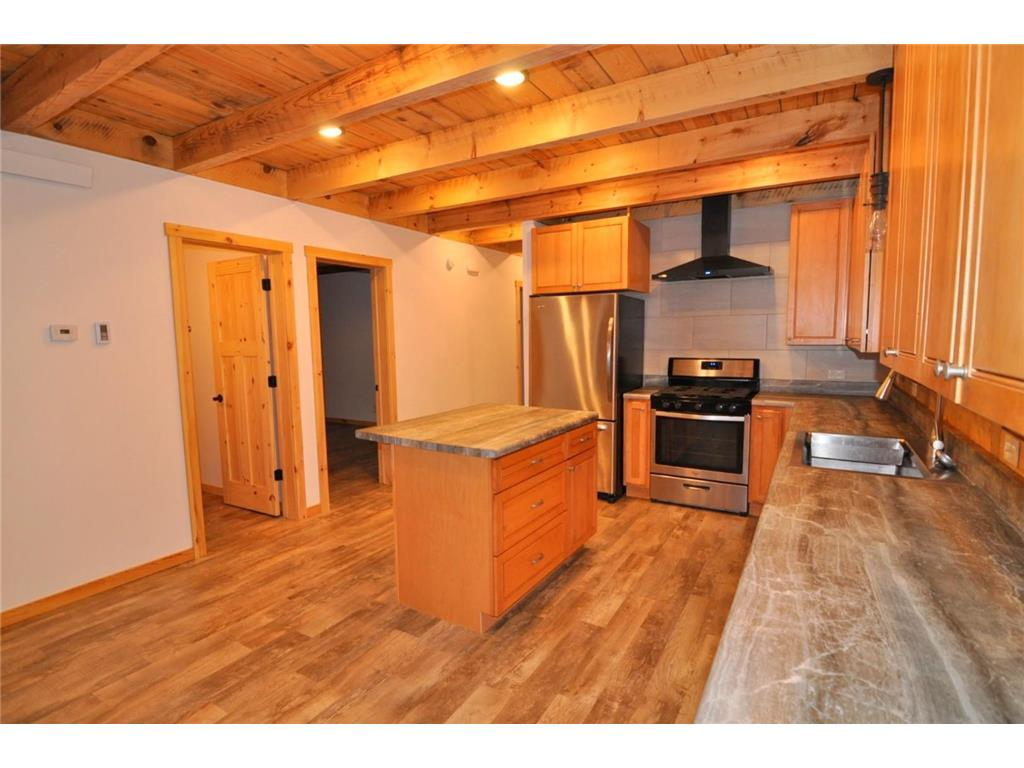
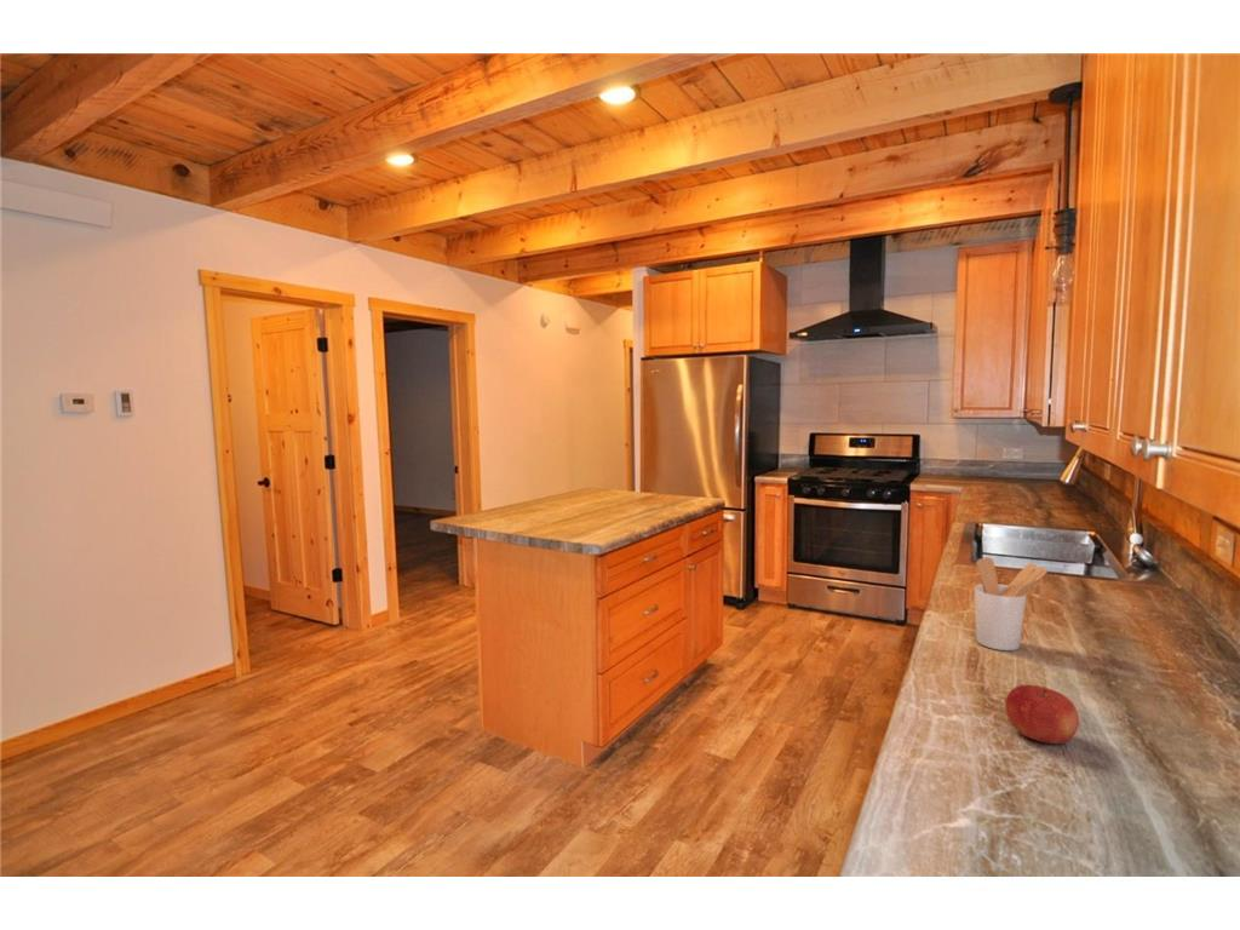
+ utensil holder (1010, 603)
+ fruit (1040, 711)
